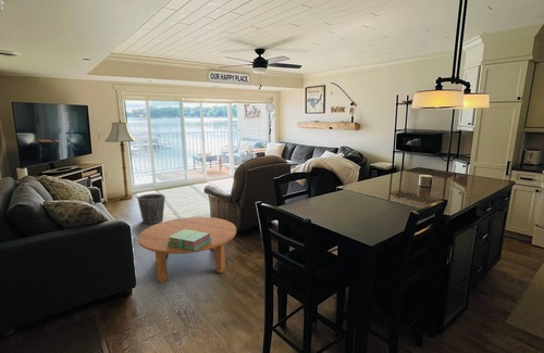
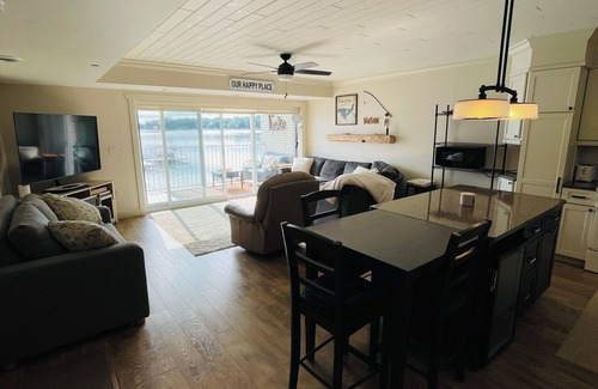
- waste bin (151, 209)
- stack of books (189, 239)
- coffee table (189, 250)
- floor lamp (123, 160)
